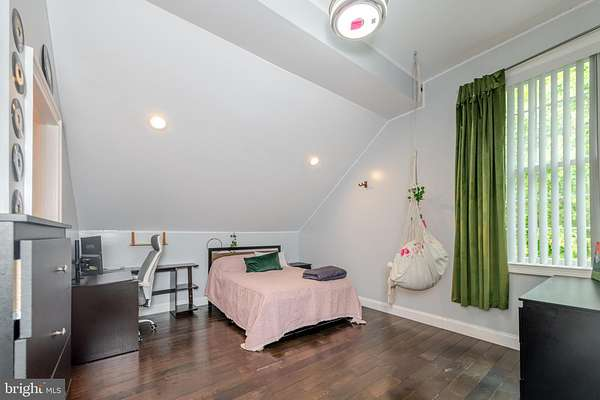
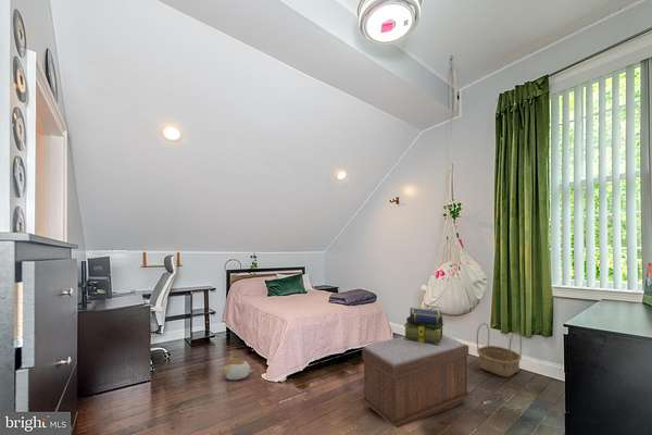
+ stack of books (425, 324)
+ plush toy (239, 368)
+ basket (498, 348)
+ bench (415, 373)
